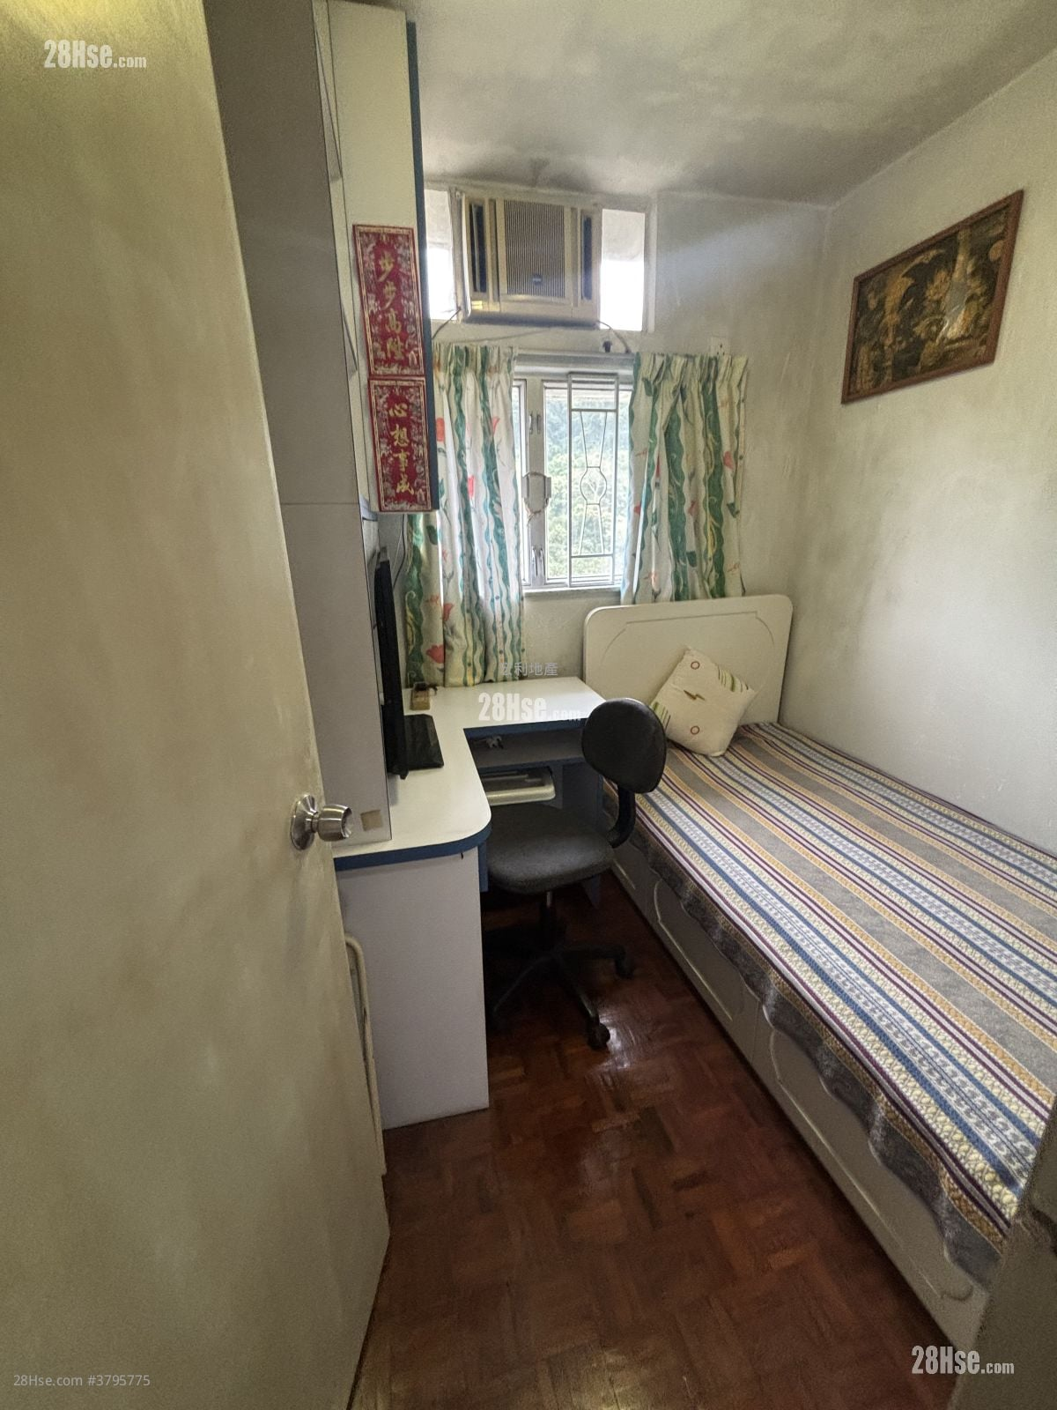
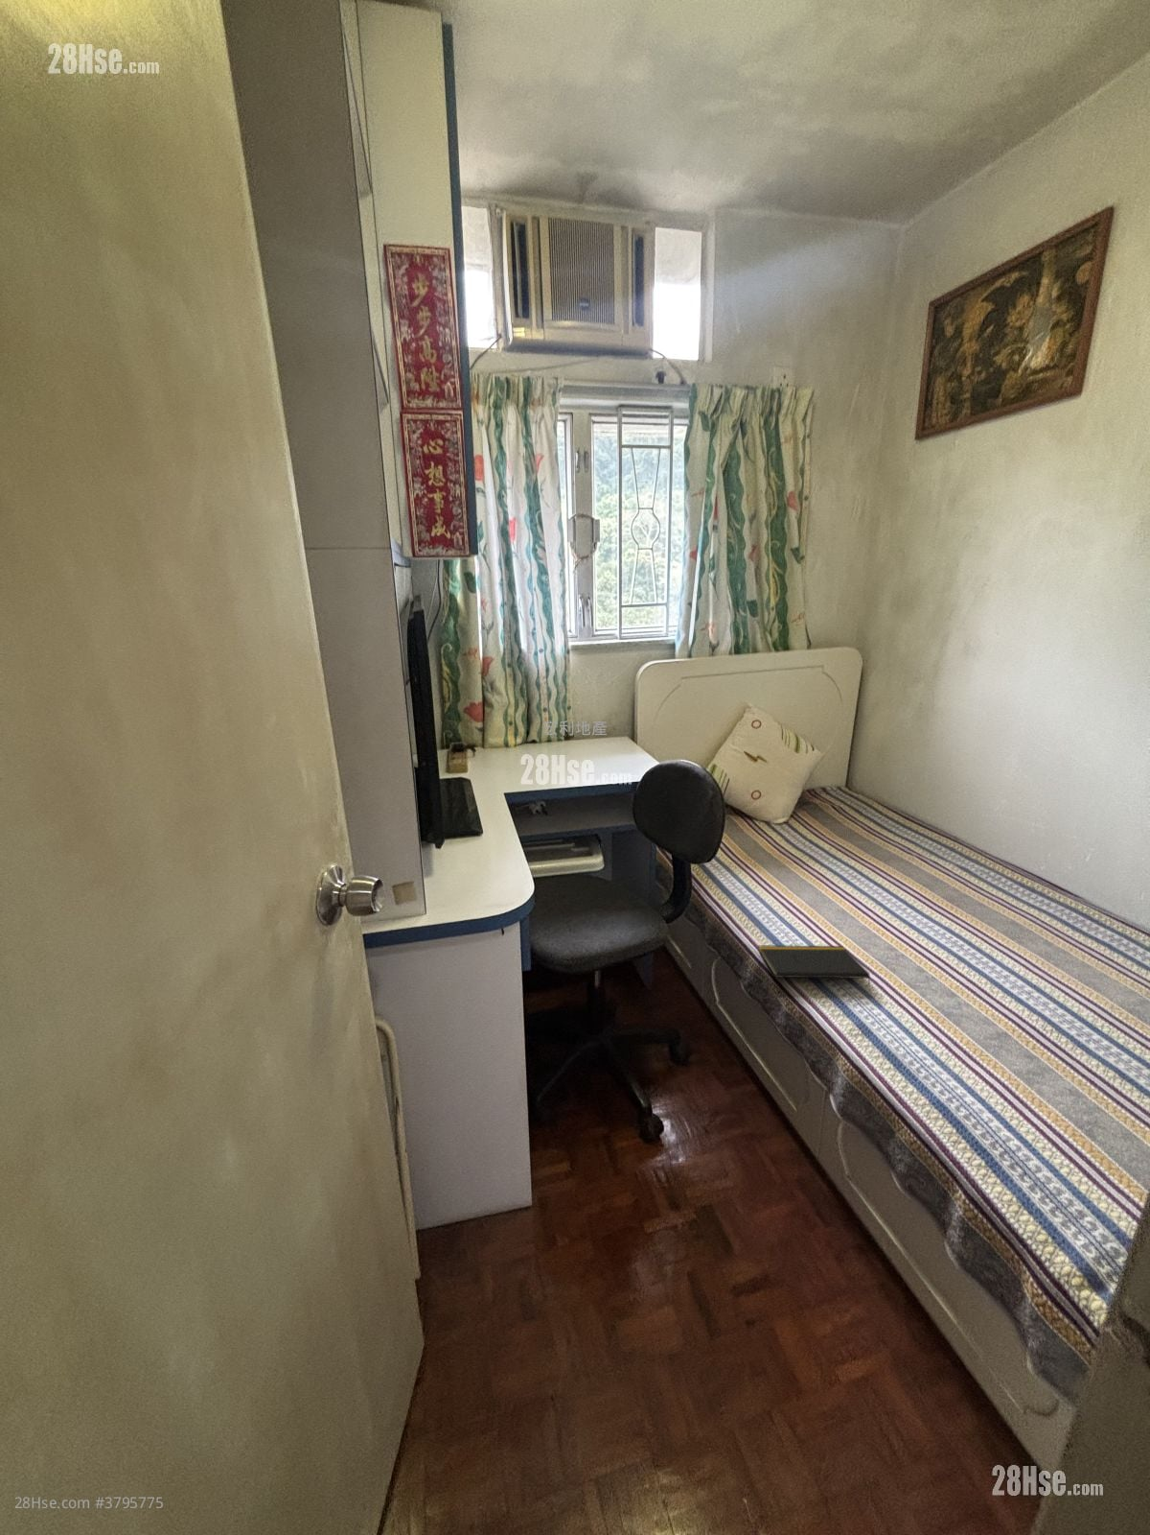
+ notepad (811, 961)
